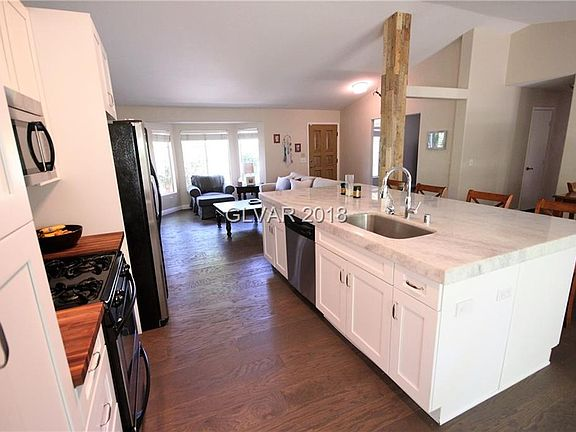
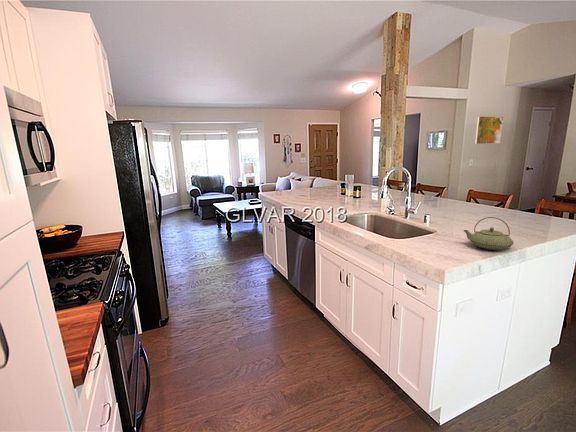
+ teapot (488, 231)
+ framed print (489, 130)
